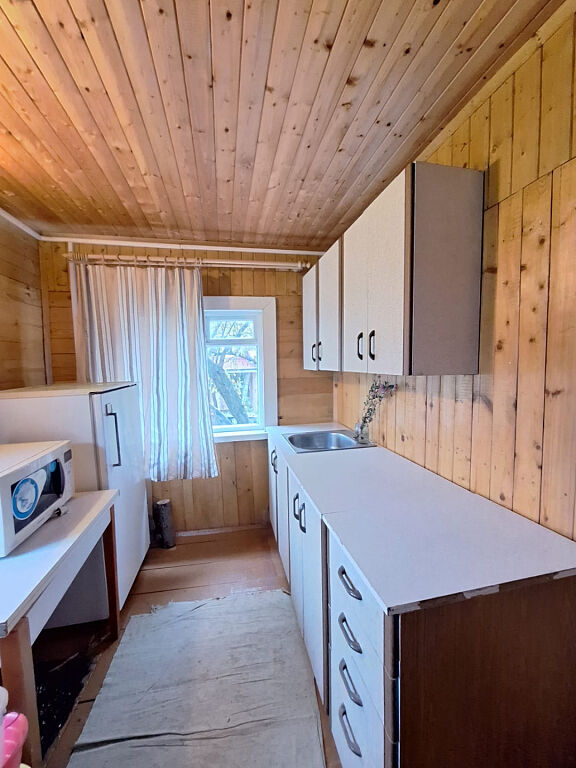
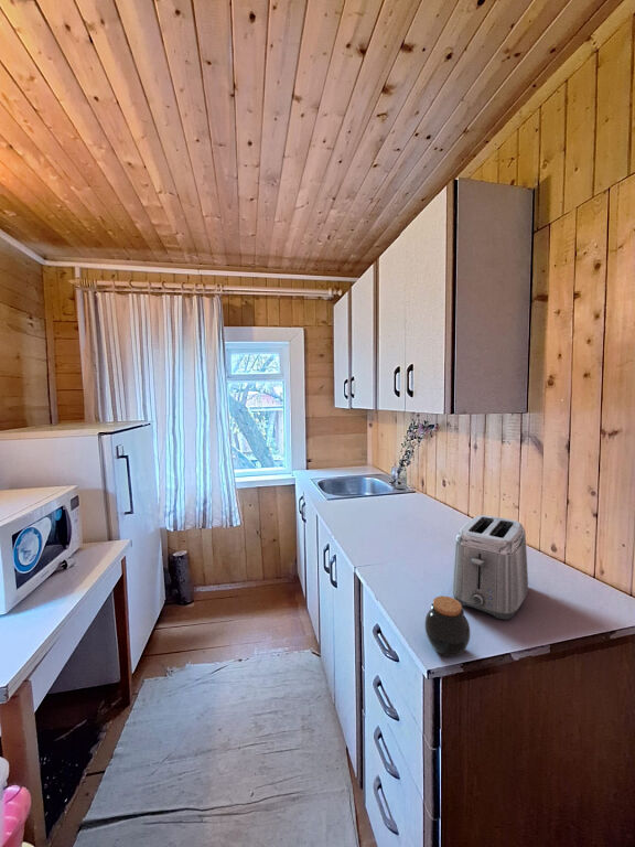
+ jar (446, 625)
+ toaster (492, 559)
